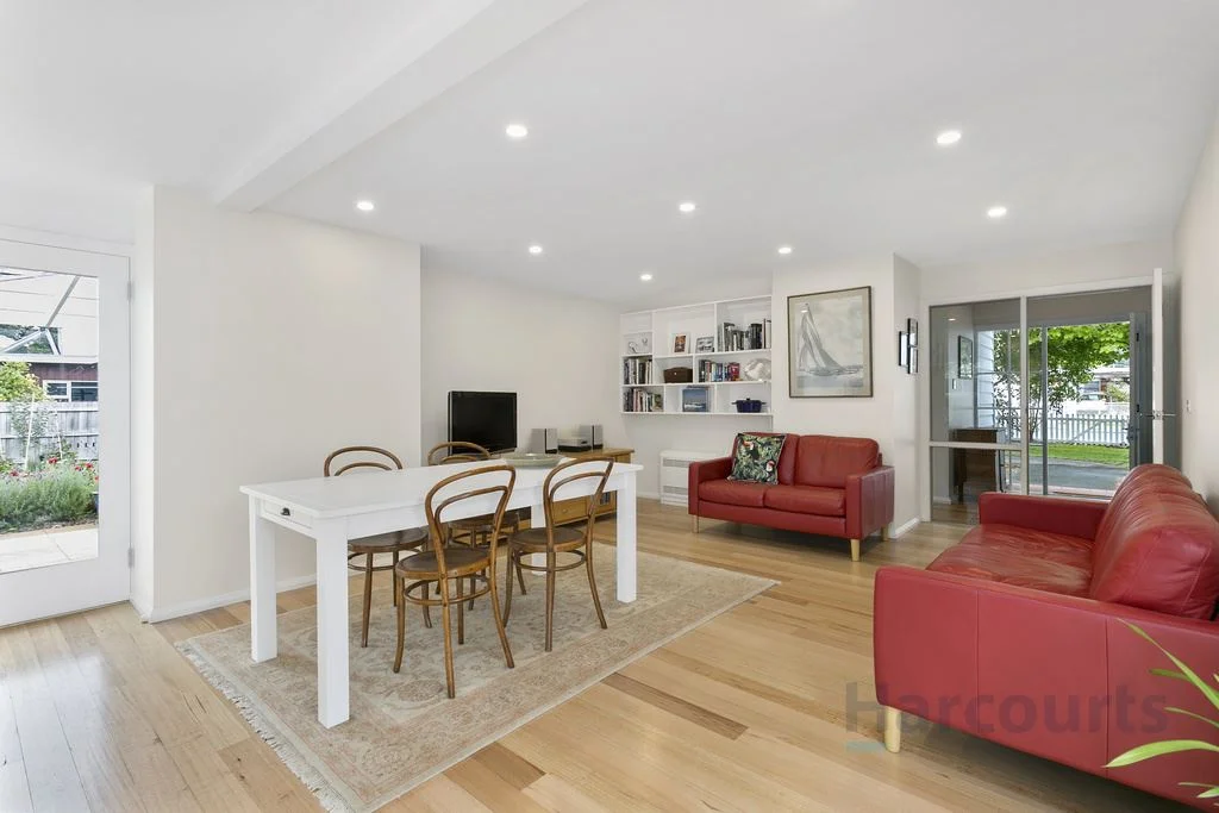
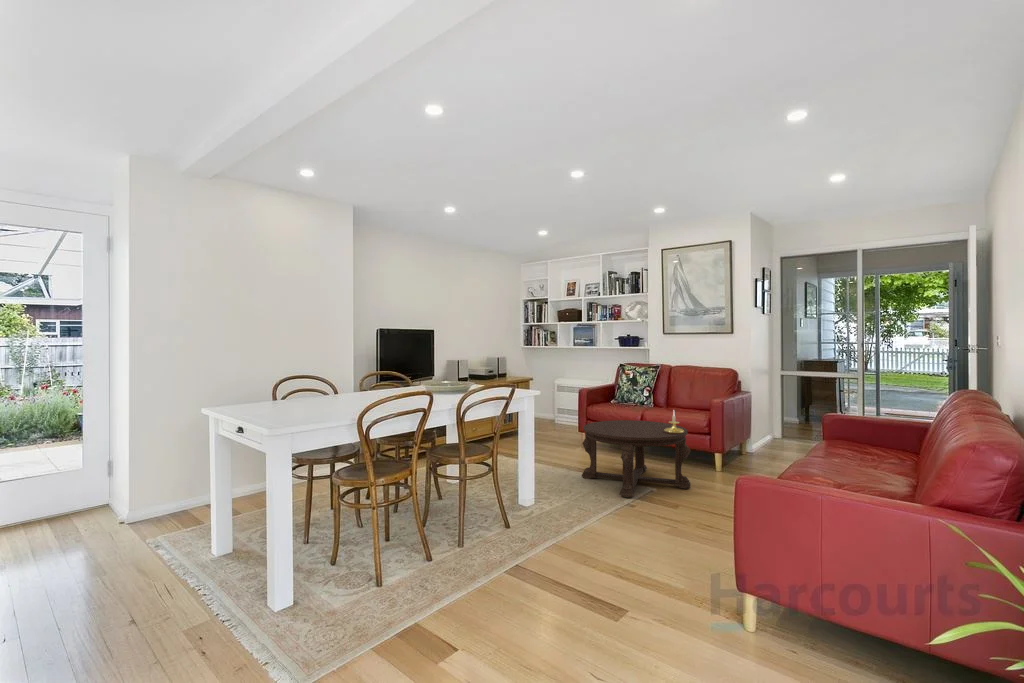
+ candle holder (673, 420)
+ coffee table (635, 455)
